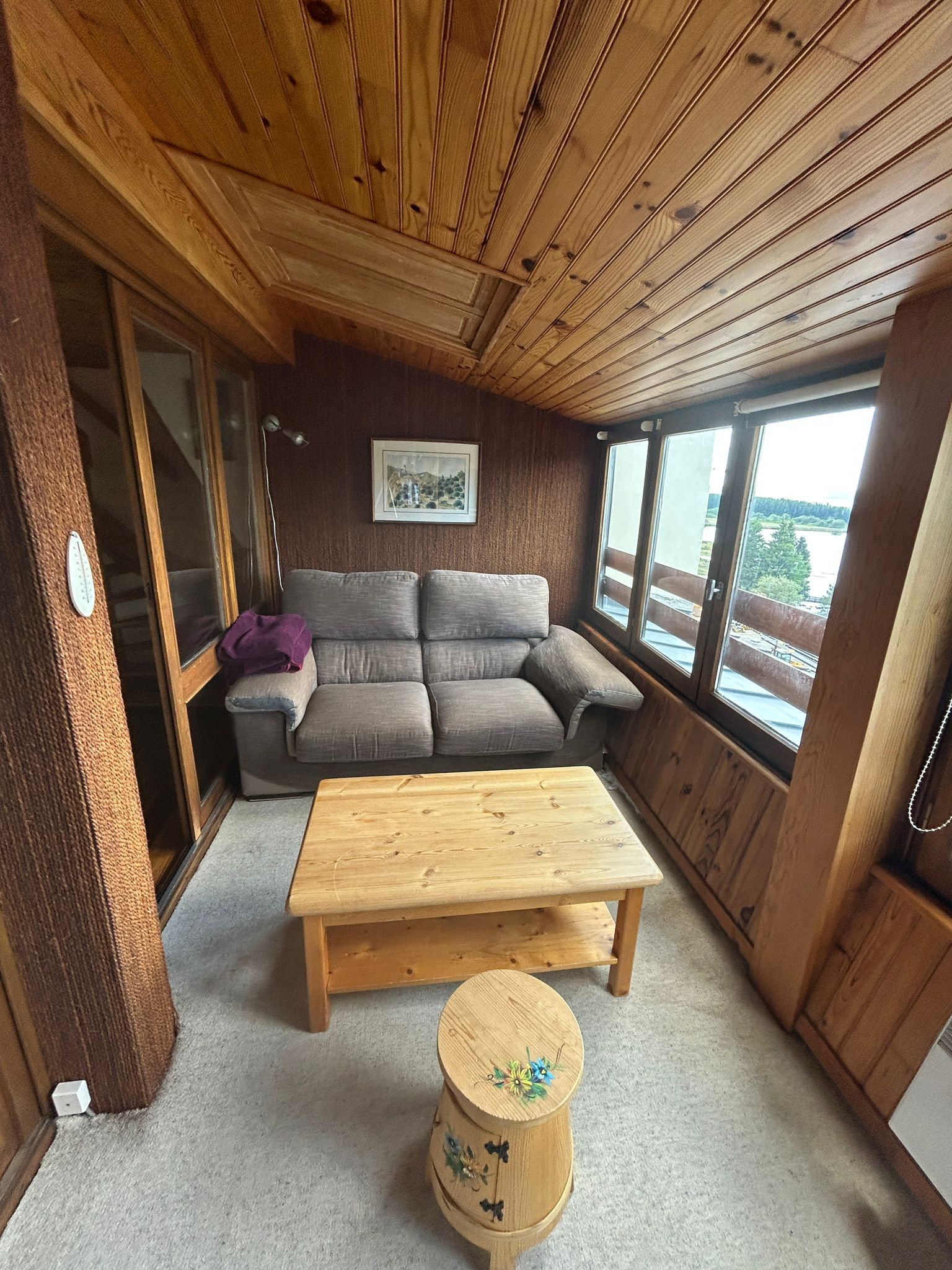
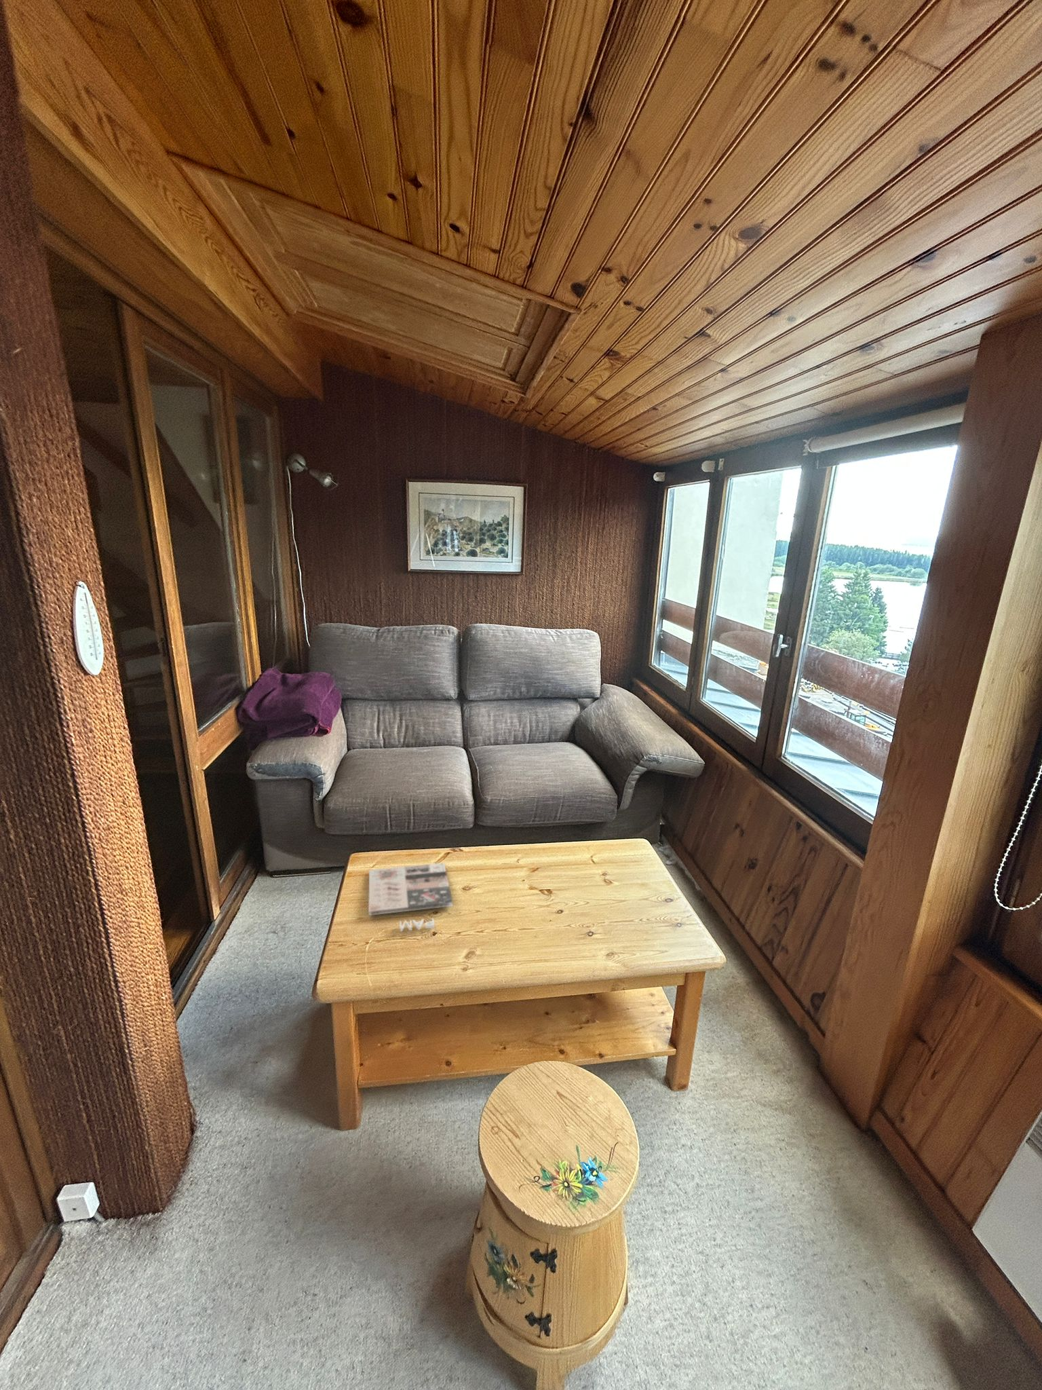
+ magazine (409, 894)
